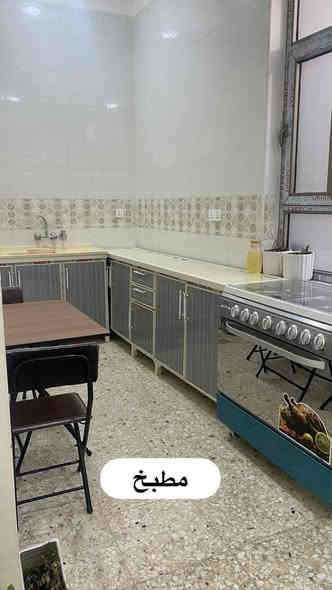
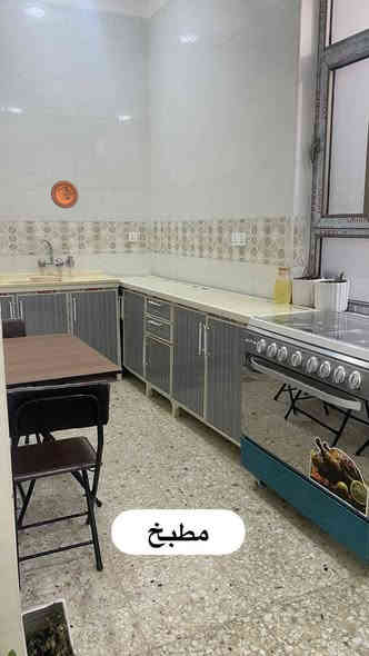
+ decorative plate (64, 195)
